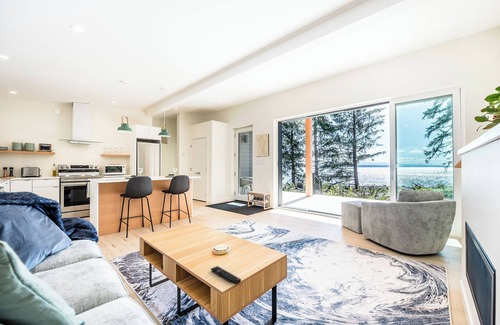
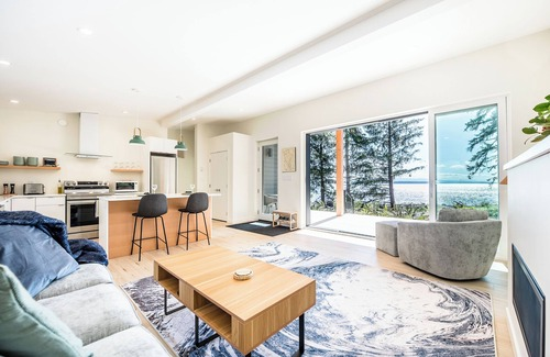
- remote control (225, 275)
